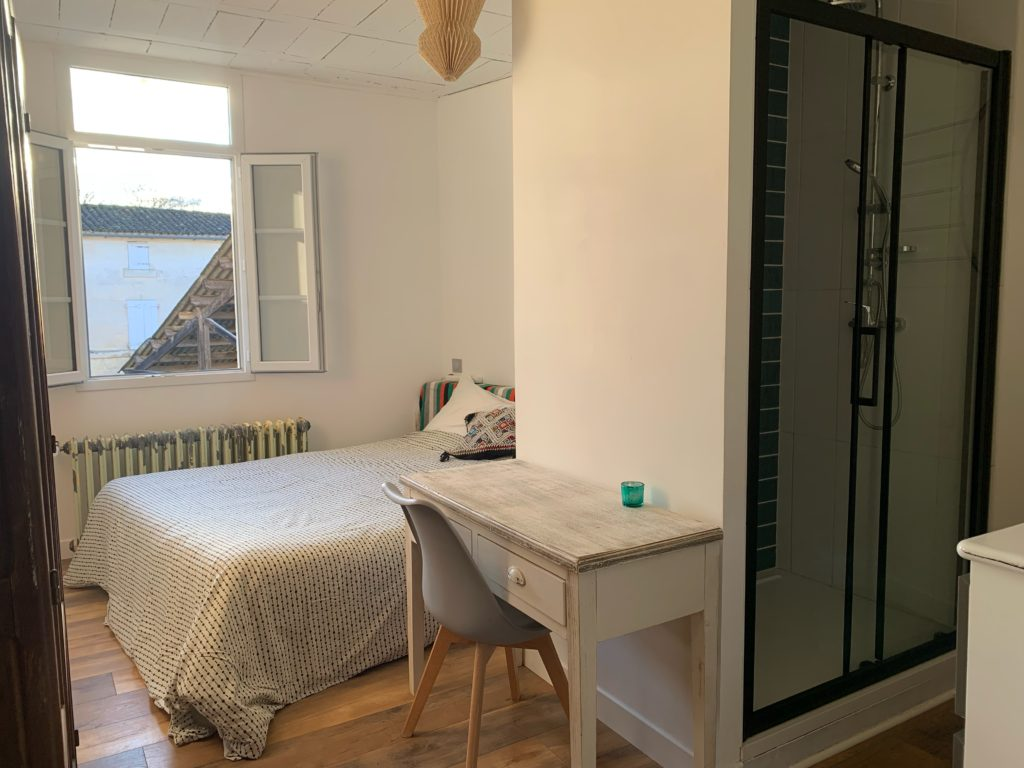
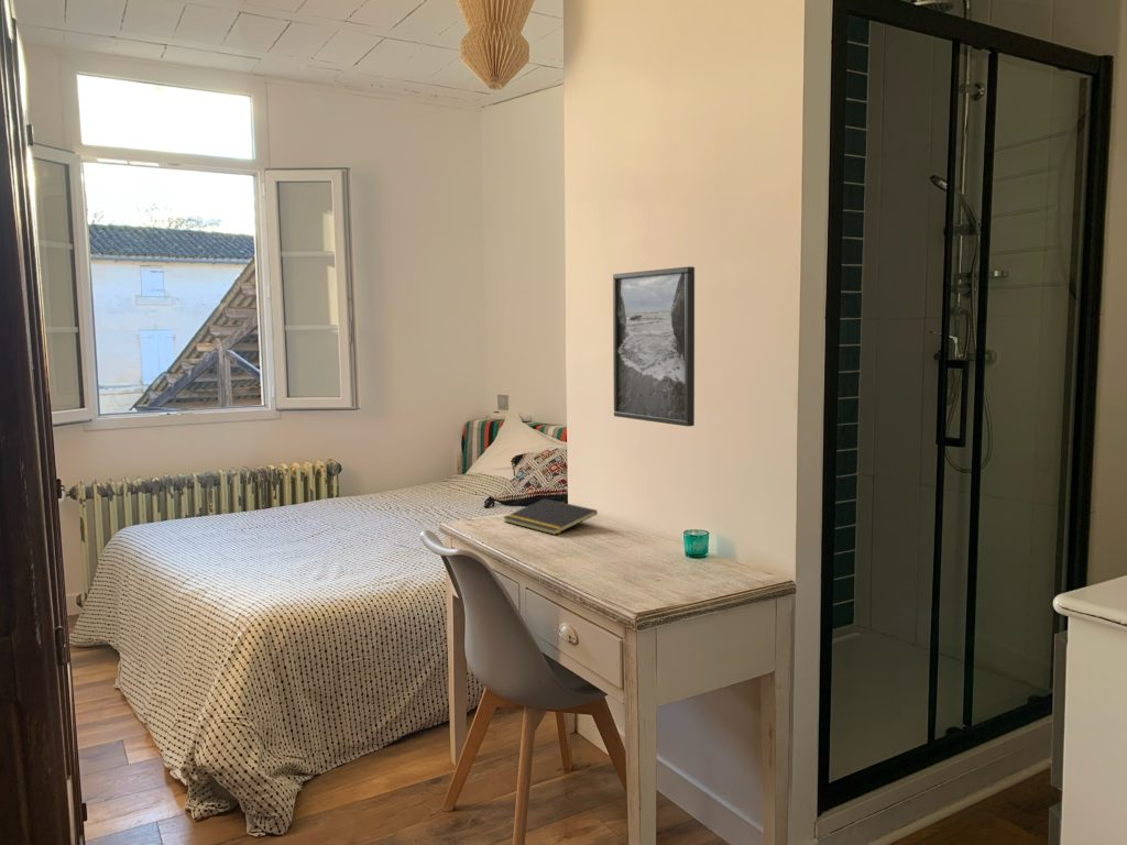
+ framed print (652, 345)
+ notepad (549, 515)
